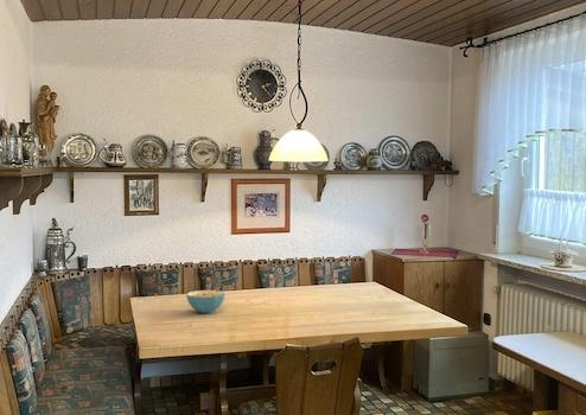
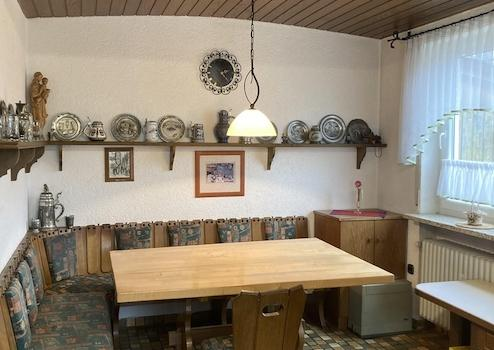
- cereal bowl (205, 302)
